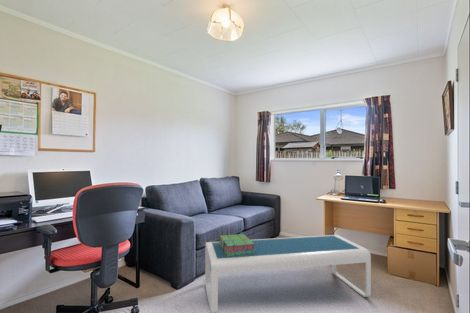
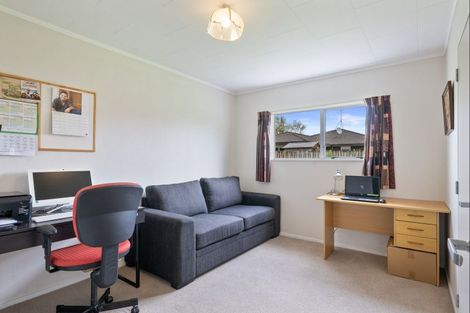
- coffee table (283, 268)
- stack of books (236, 244)
